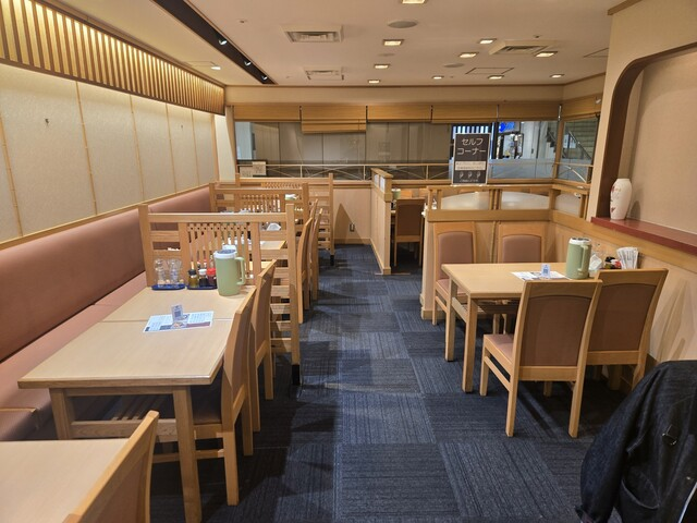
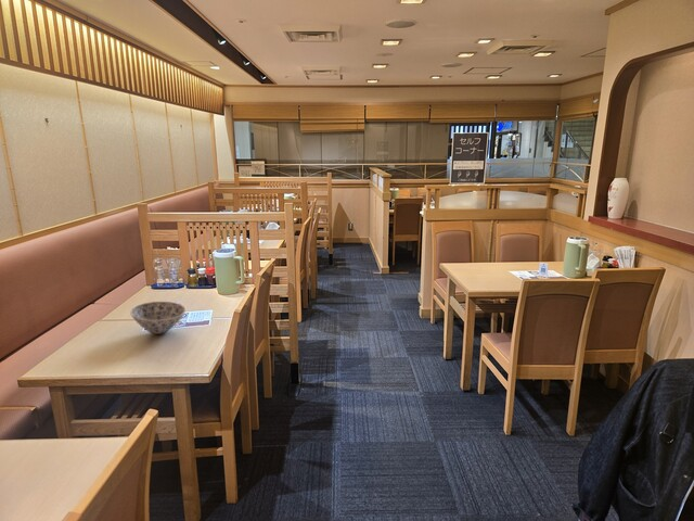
+ bowl (159, 319)
